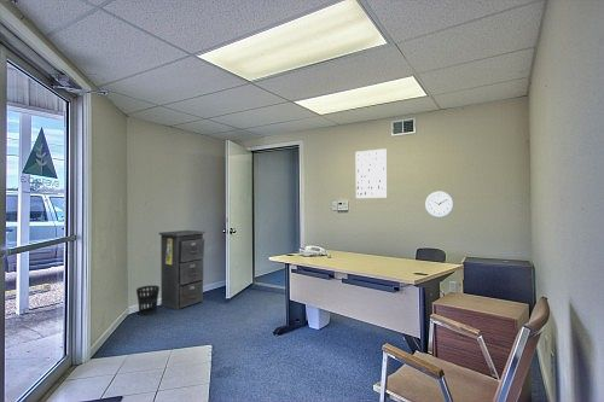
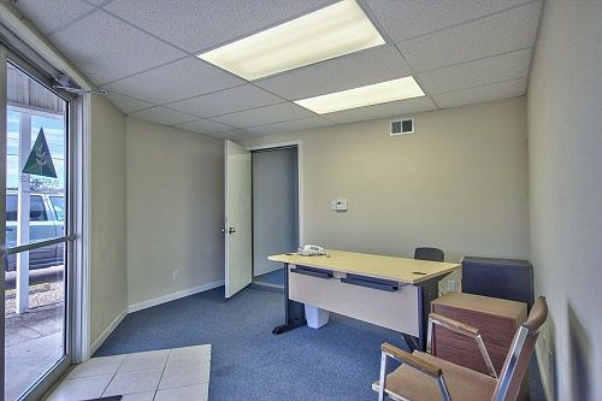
- wastebasket (147, 299)
- wall clock (439, 204)
- wall art (371, 174)
- filing cabinet (184, 267)
